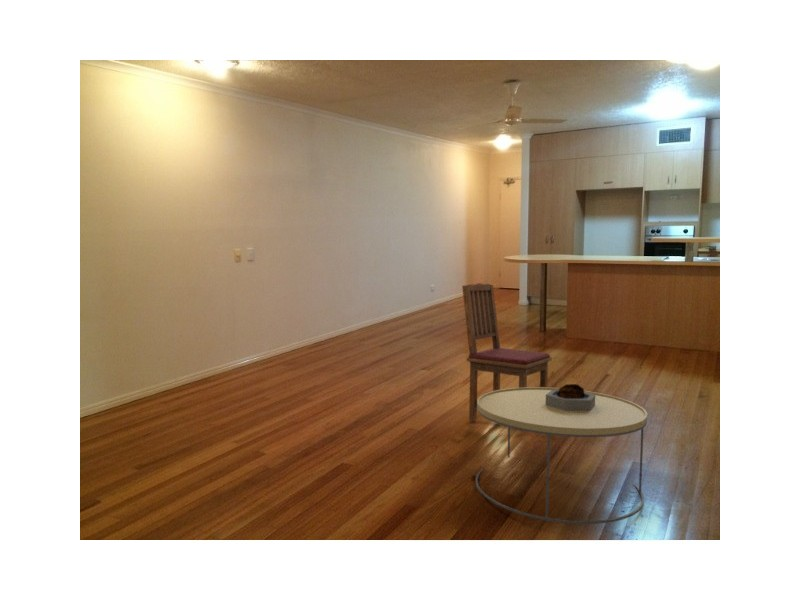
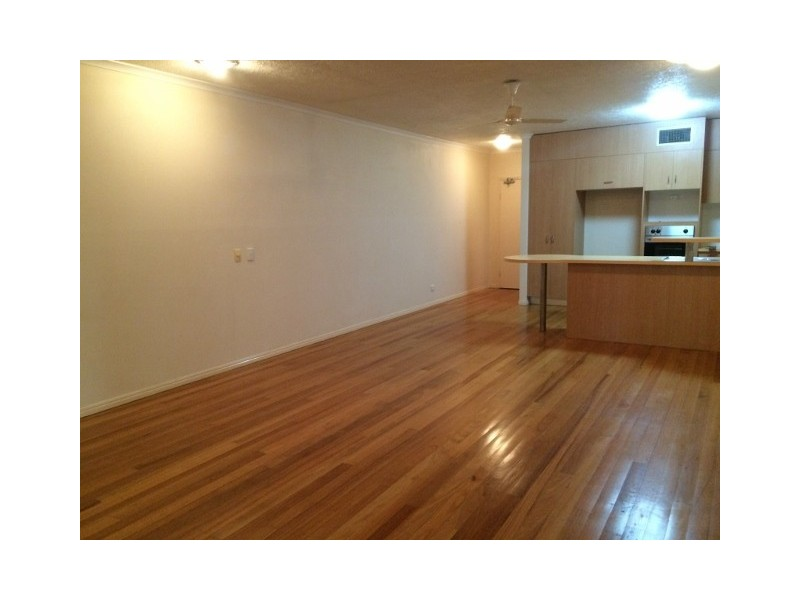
- decorative bowl (570, 391)
- dining chair (505, 351)
- coffee table (549, 446)
